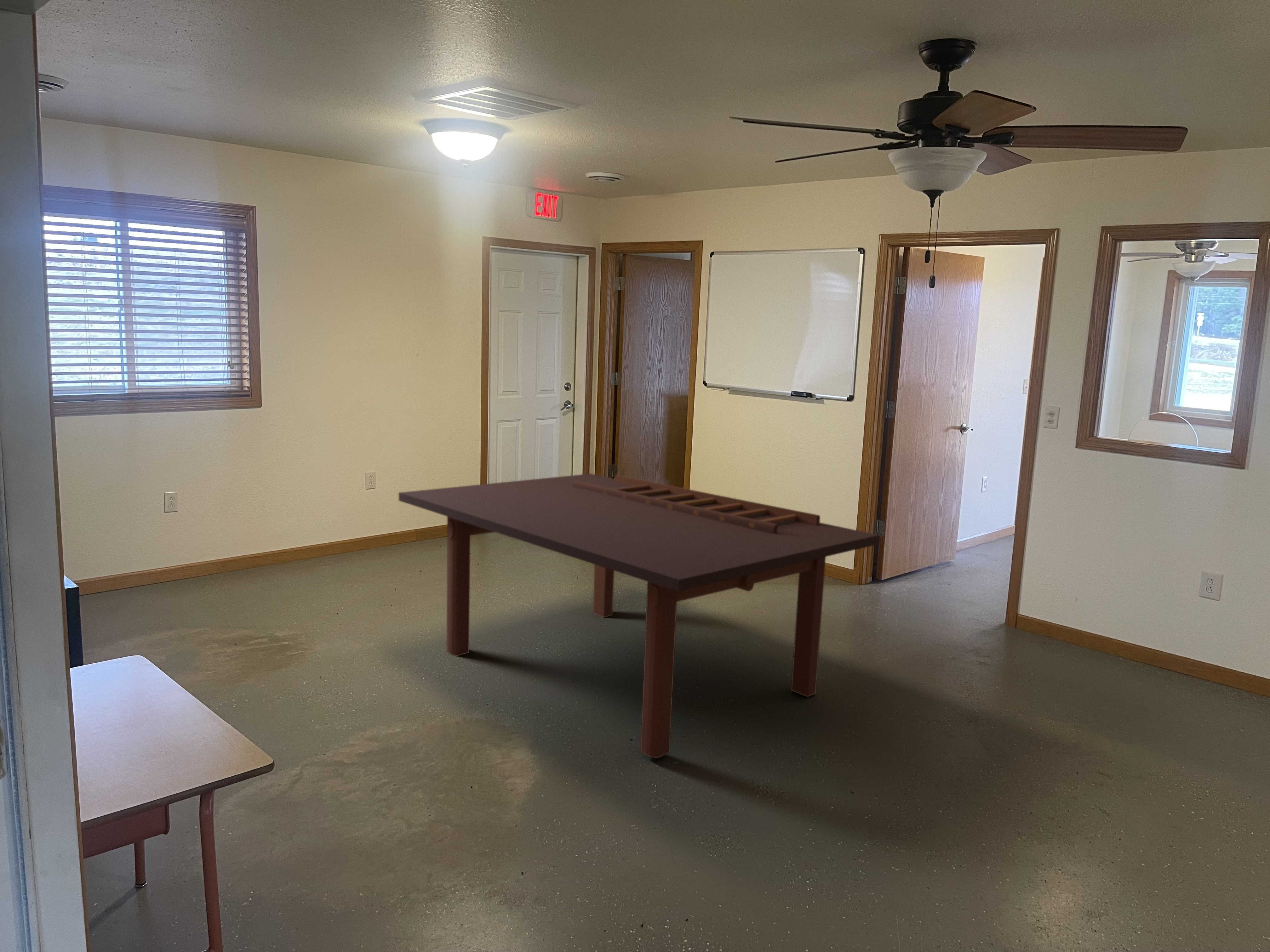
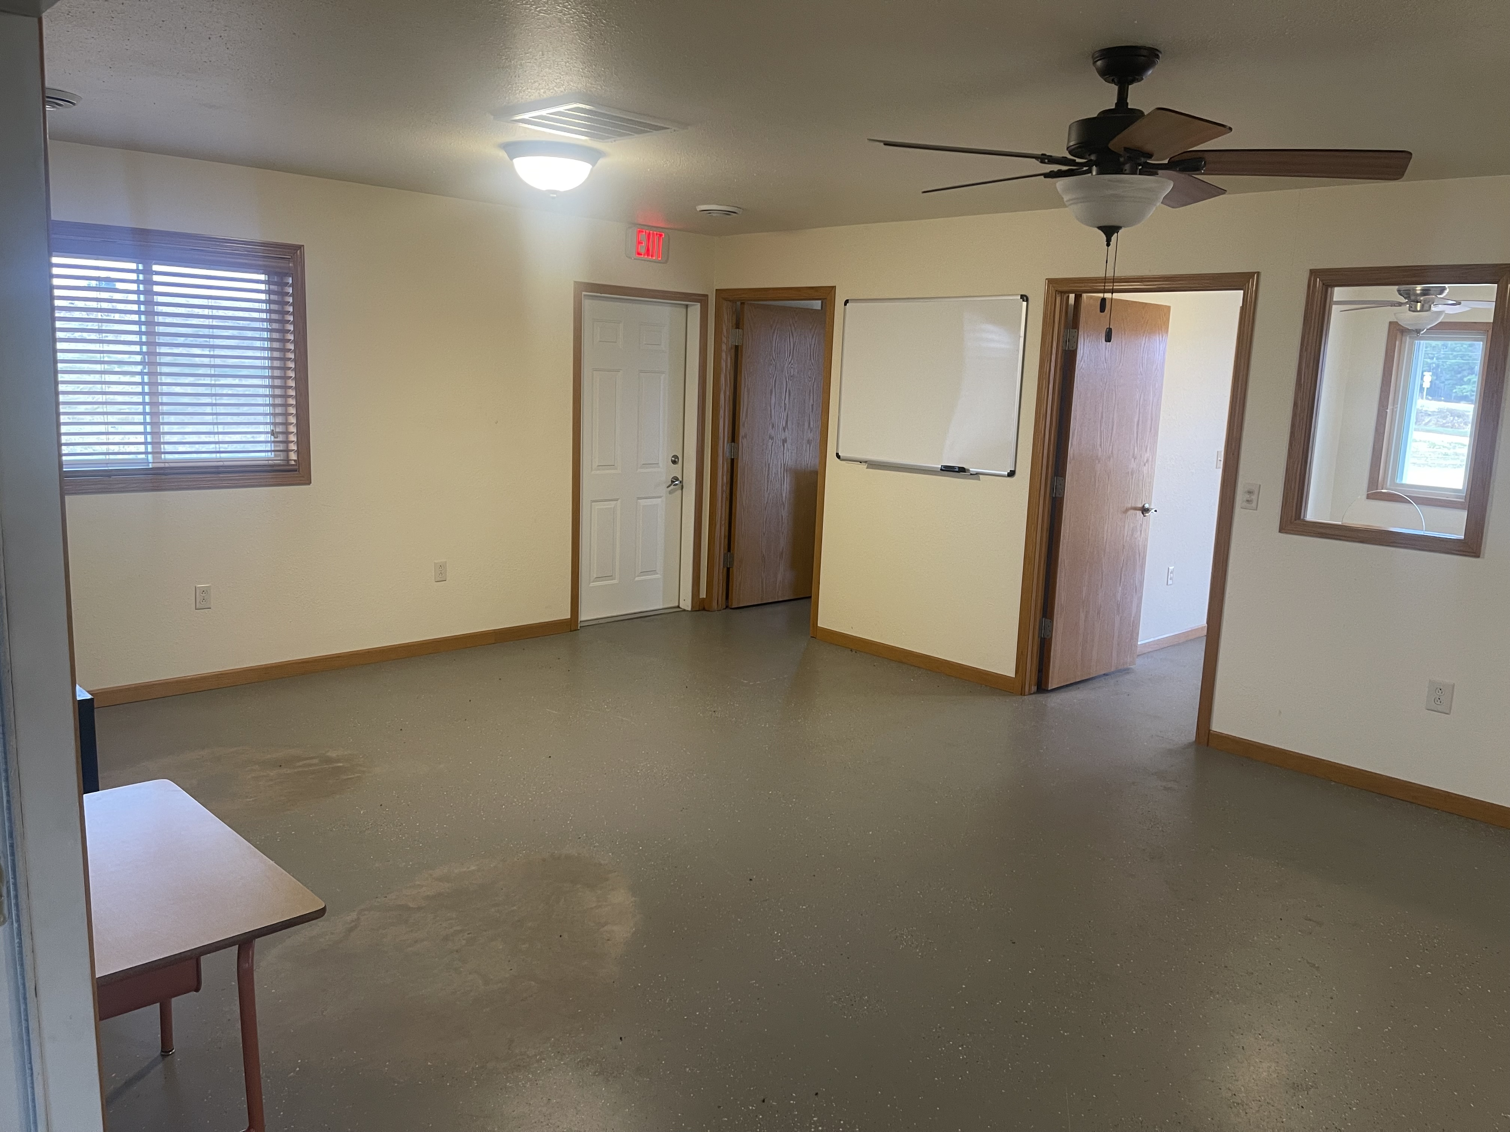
- dining table (613, 587)
